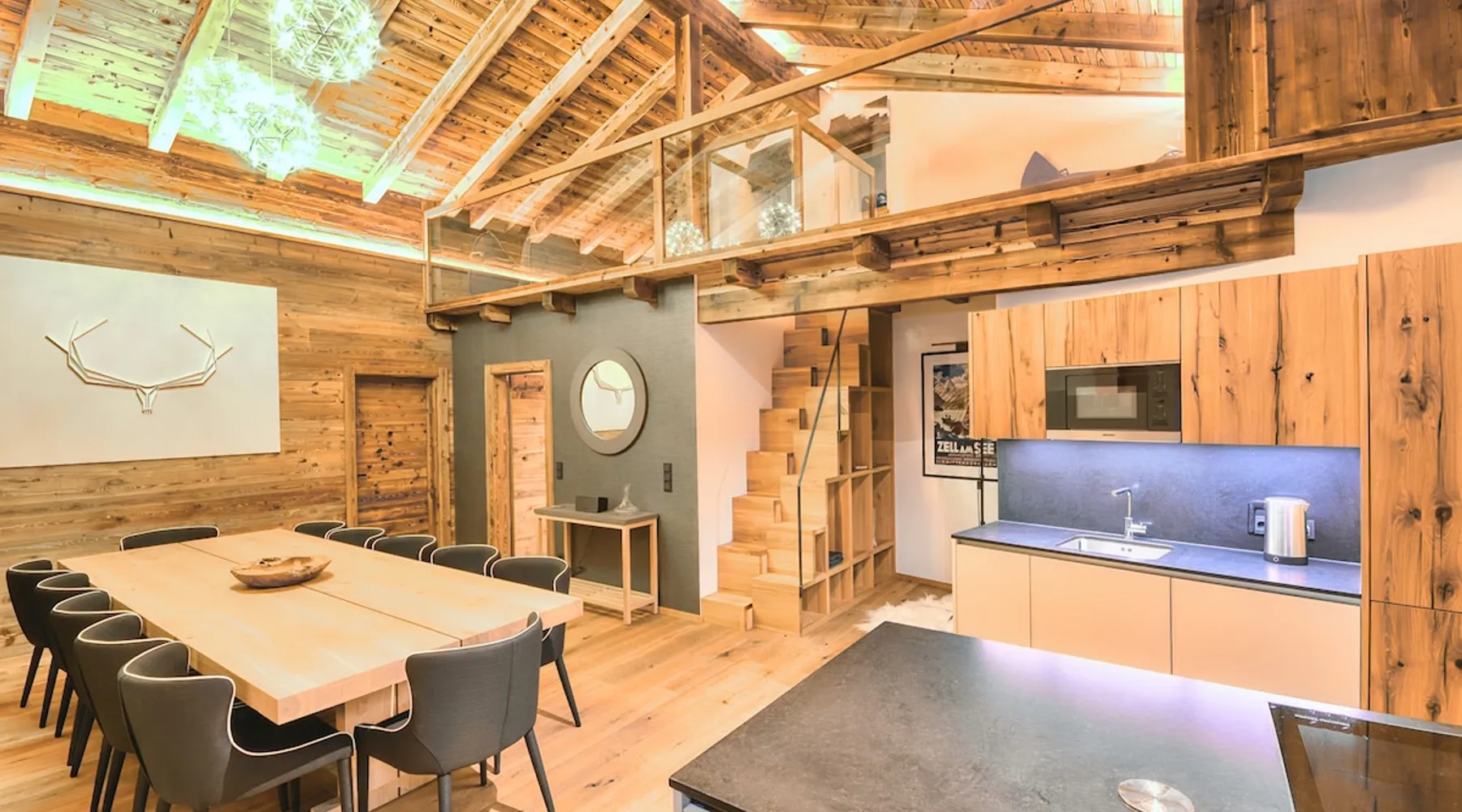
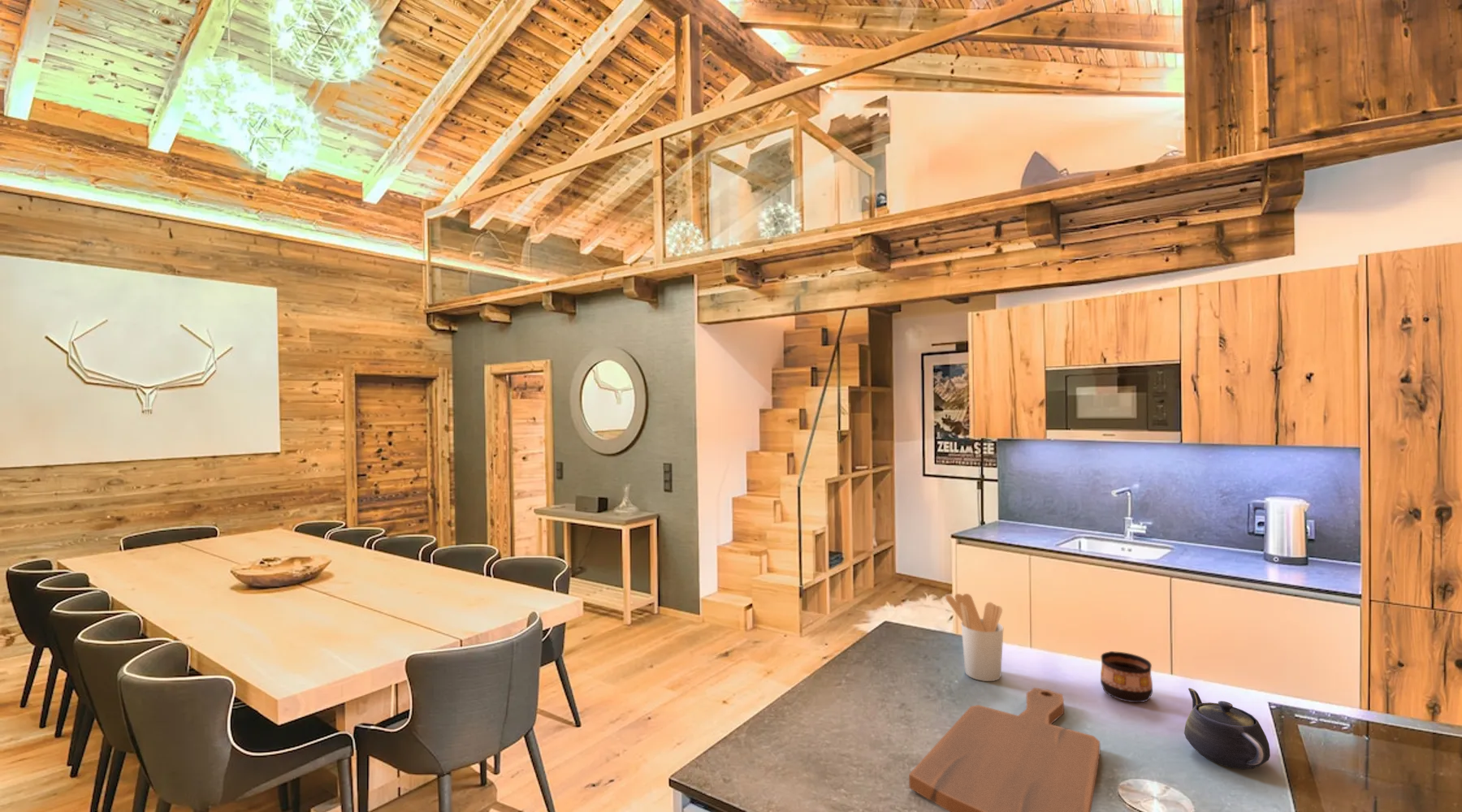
+ cutting board (1017, 757)
+ utensil holder (974, 633)
+ teapot (1223, 728)
+ cup (1127, 676)
